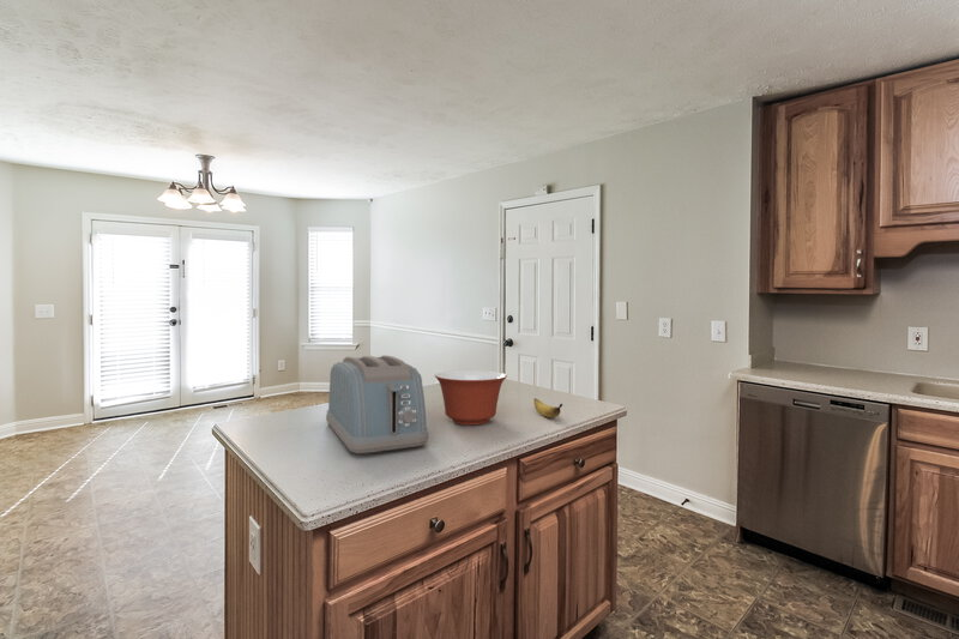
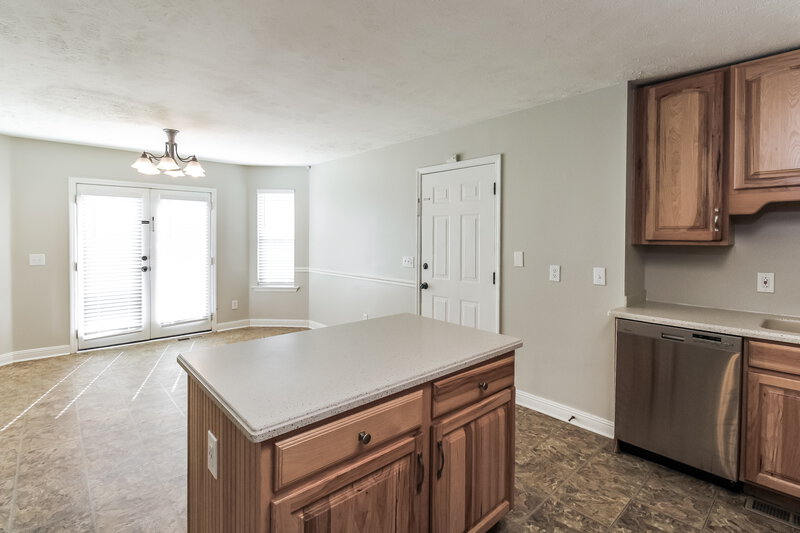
- banana (547, 408)
- toaster (374, 396)
- mixing bowl (470, 397)
